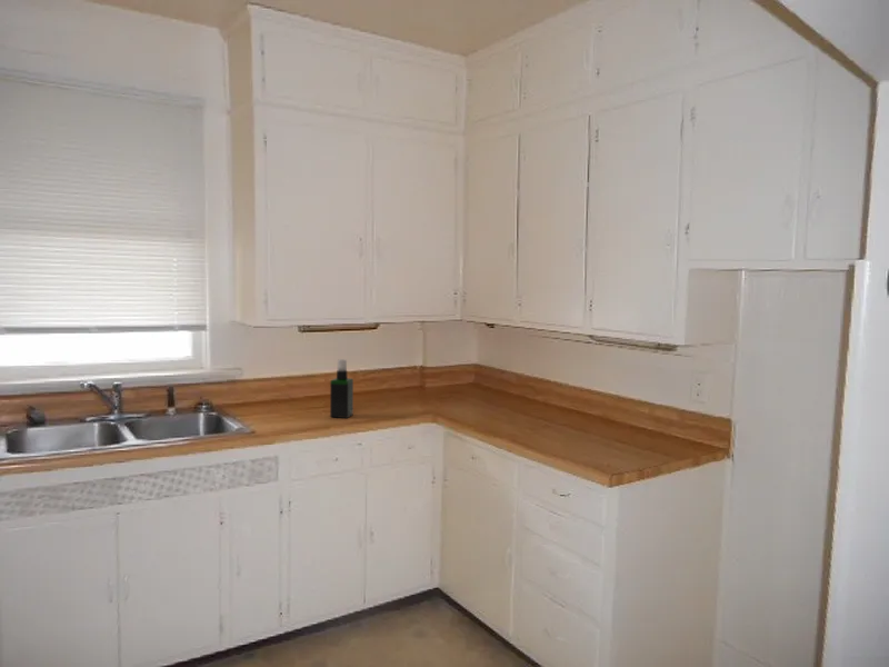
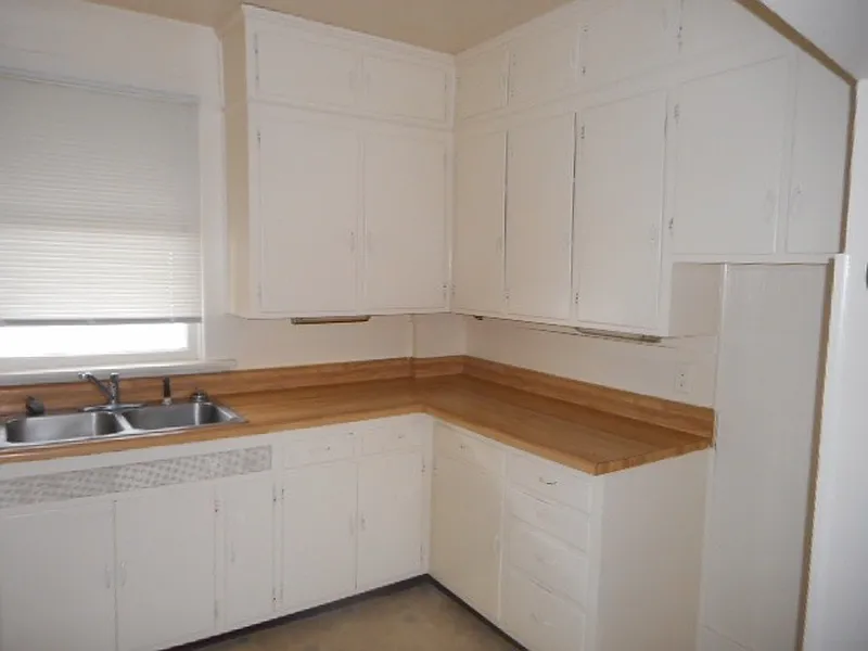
- spray bottle (341, 388)
